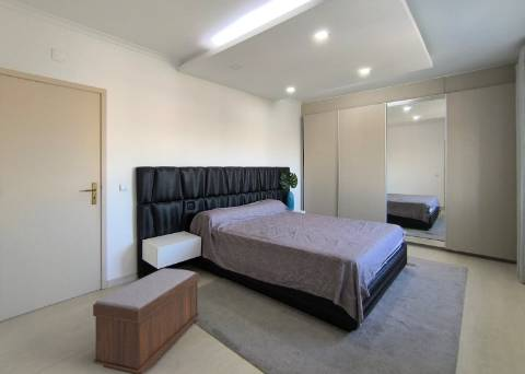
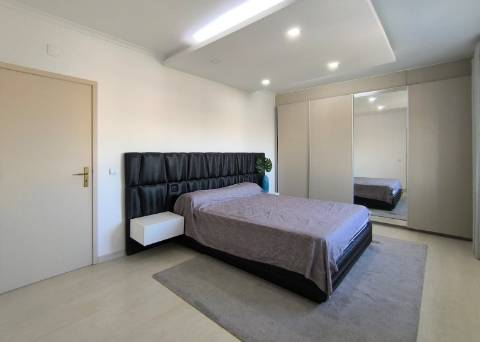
- bench (153, 312)
